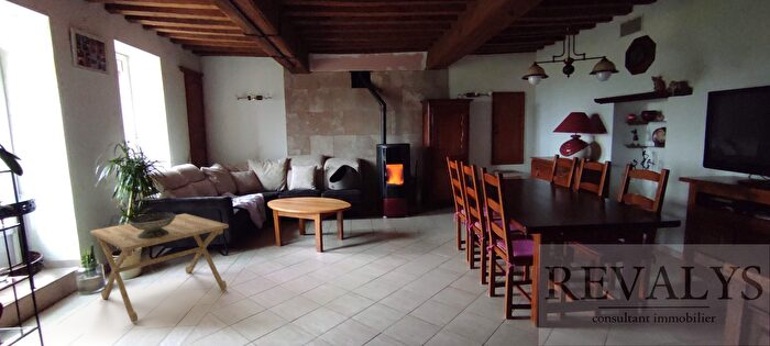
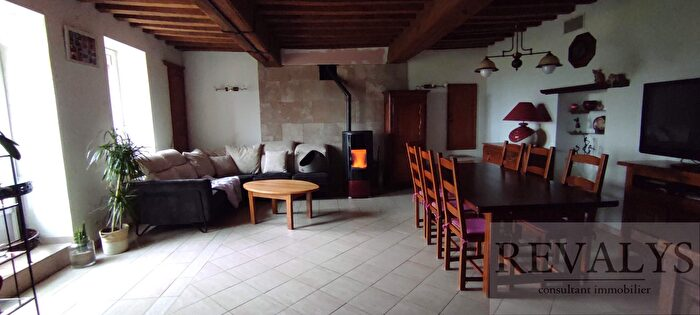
- side table (163, 260)
- decorative bowl (153, 225)
